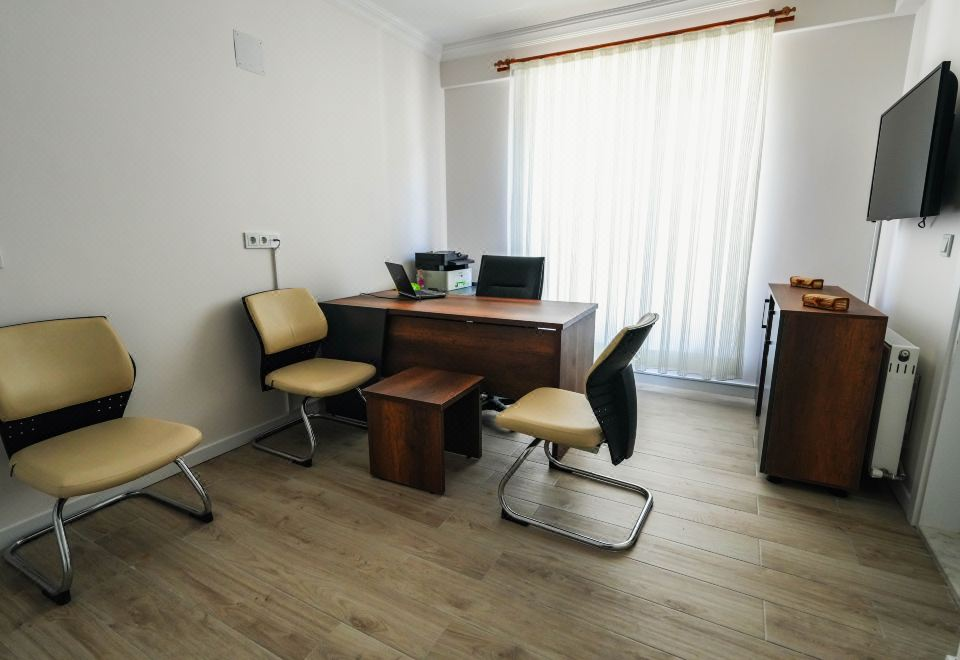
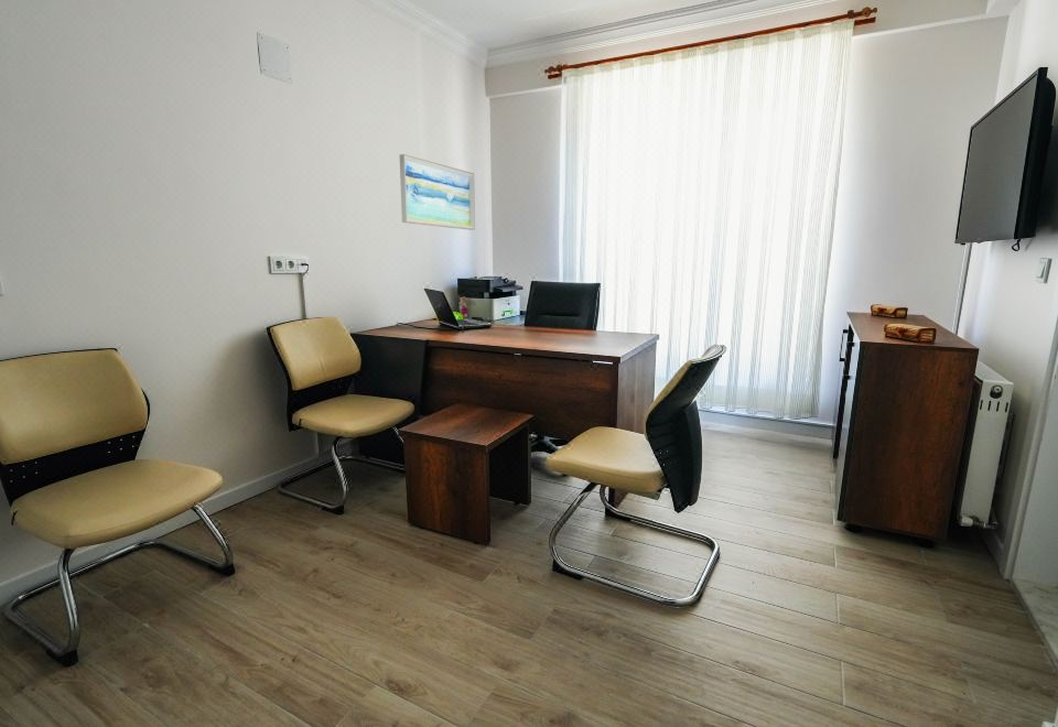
+ wall art (441, 195)
